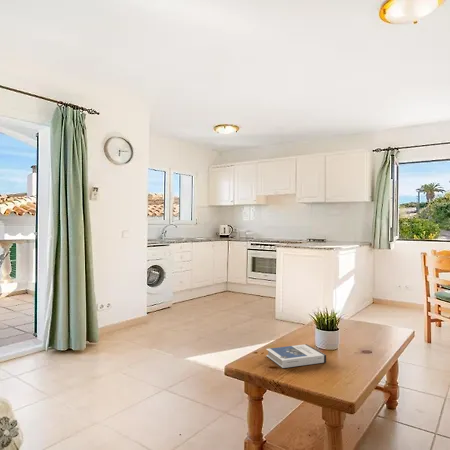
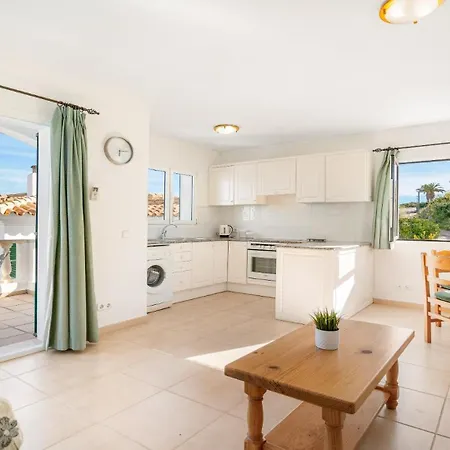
- hardback book (295, 355)
